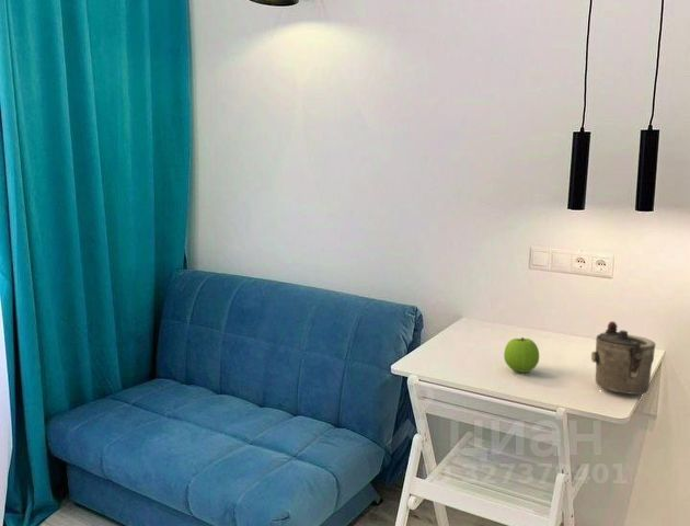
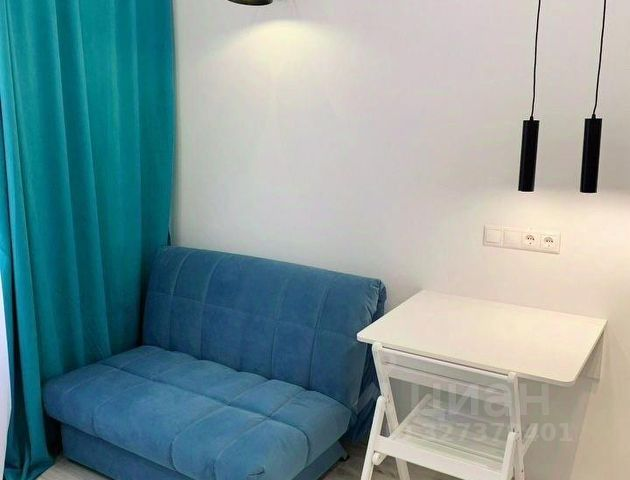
- apple (521, 354)
- teapot (621, 356)
